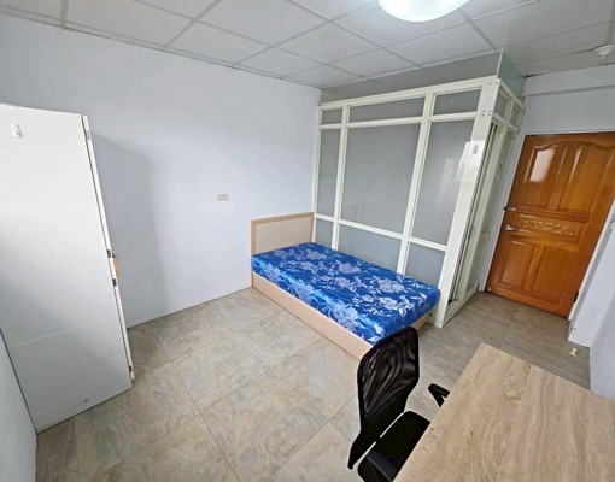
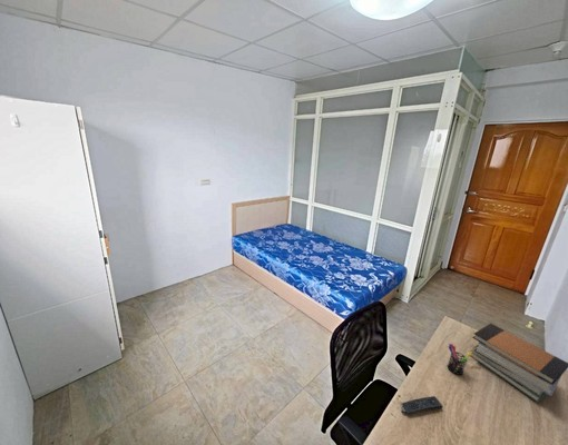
+ book stack (513, 359)
+ pen holder (458, 359)
+ remote control (421, 405)
